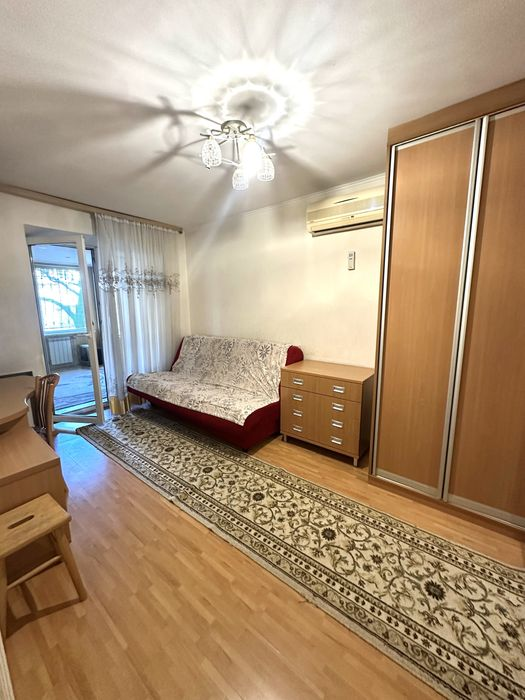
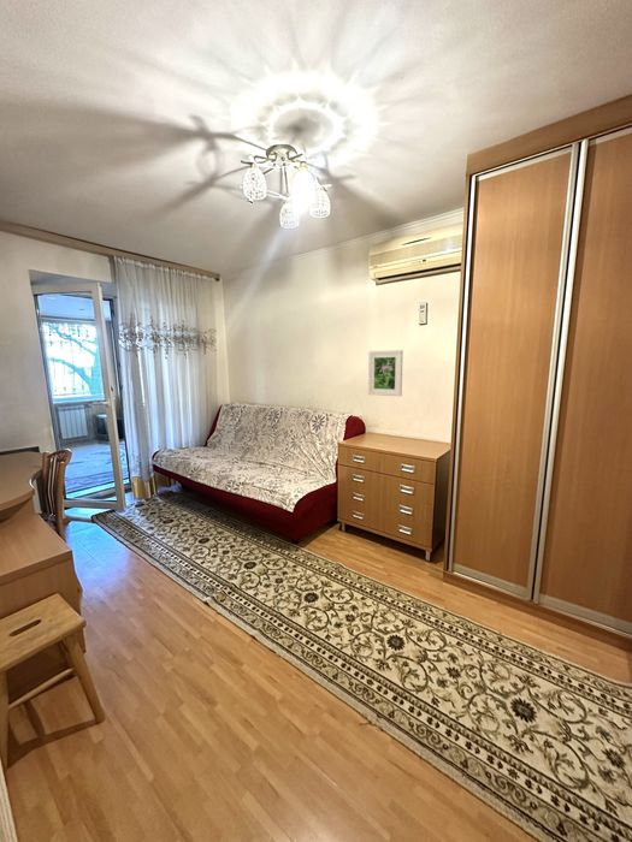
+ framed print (384, 373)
